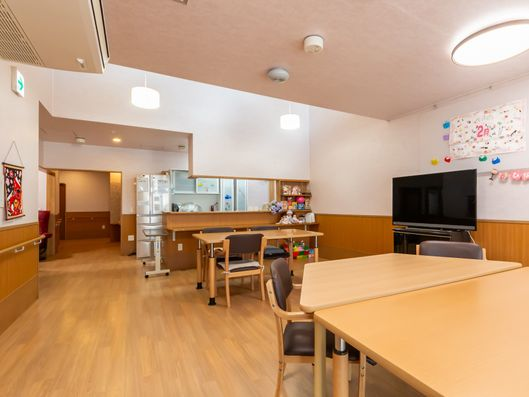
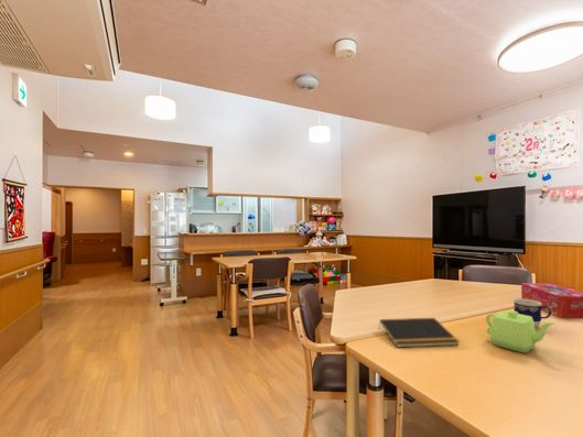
+ notepad (417, 331)
+ teapot (518, 329)
+ tissue box (555, 298)
+ cup (531, 314)
